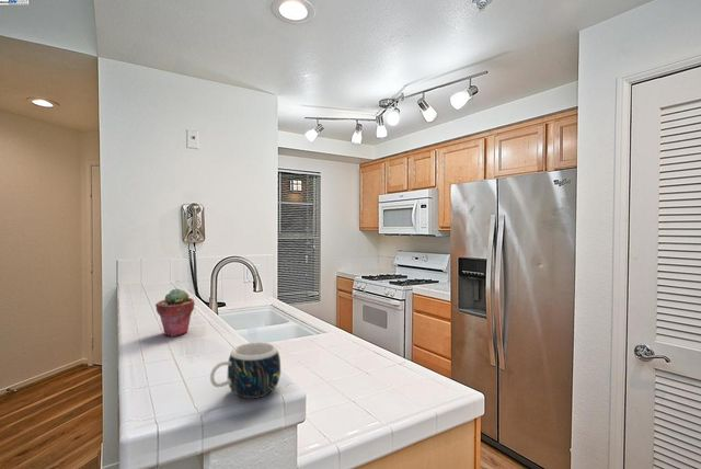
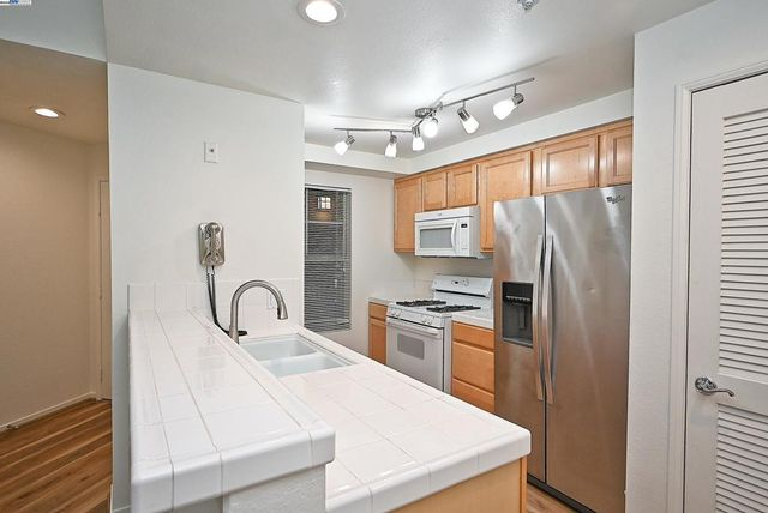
- potted succulent (175, 310)
- mug (245, 371)
